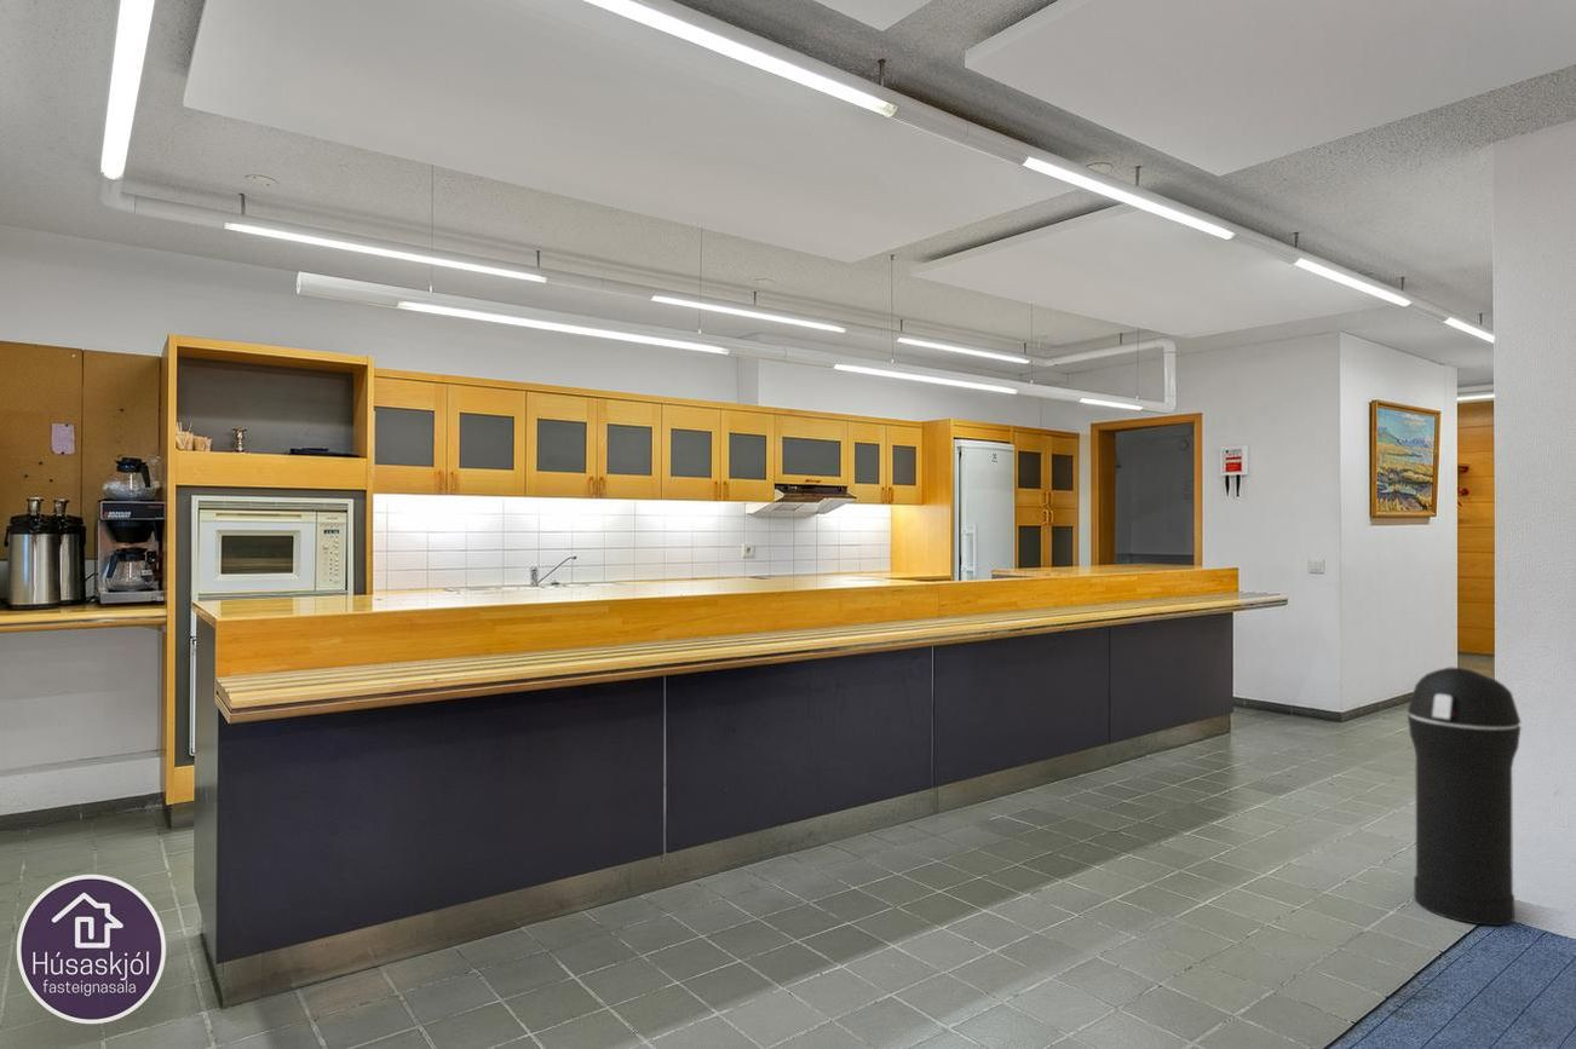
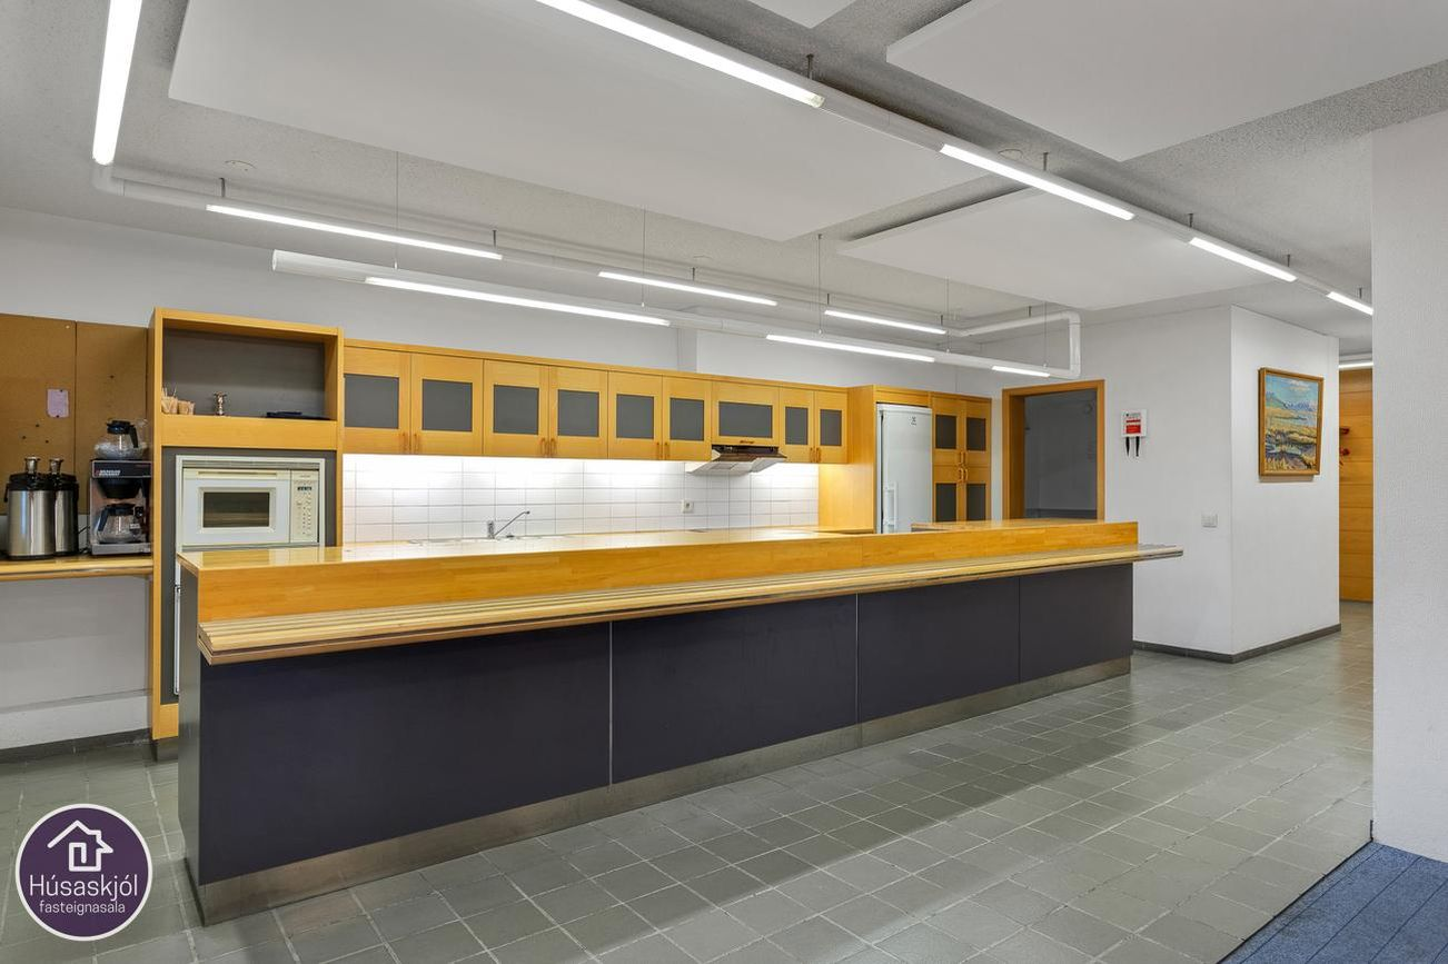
- trash can (1461, 788)
